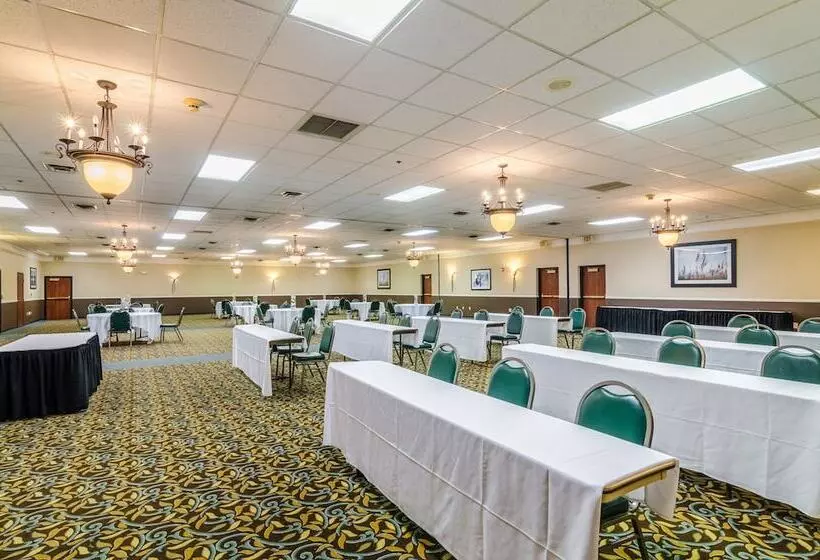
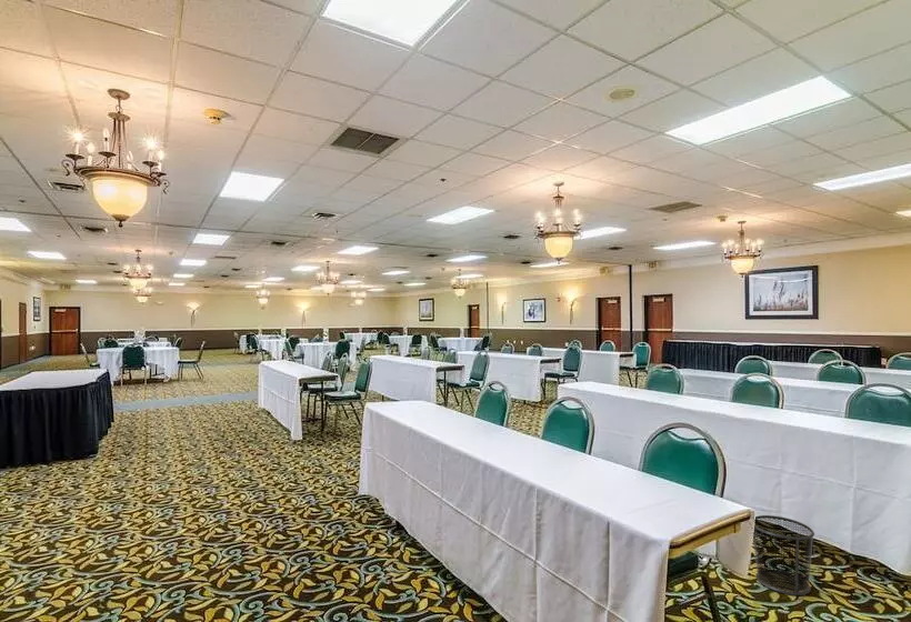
+ waste bin (781, 554)
